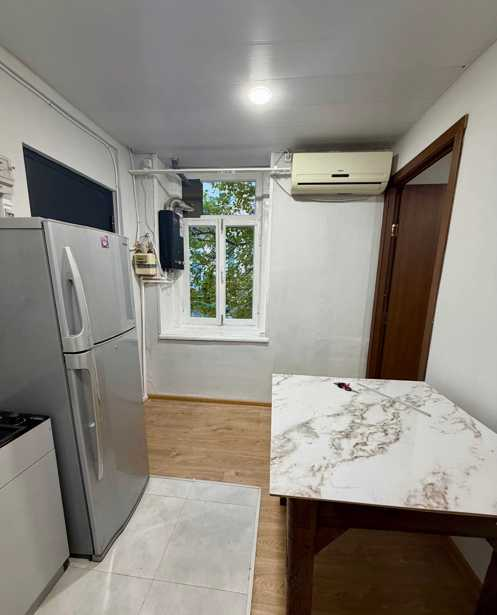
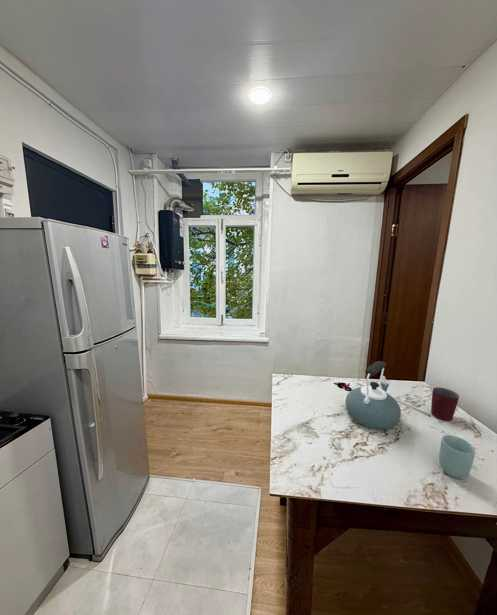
+ kettle (375, 390)
+ cup (455, 458)
+ mug (441, 405)
